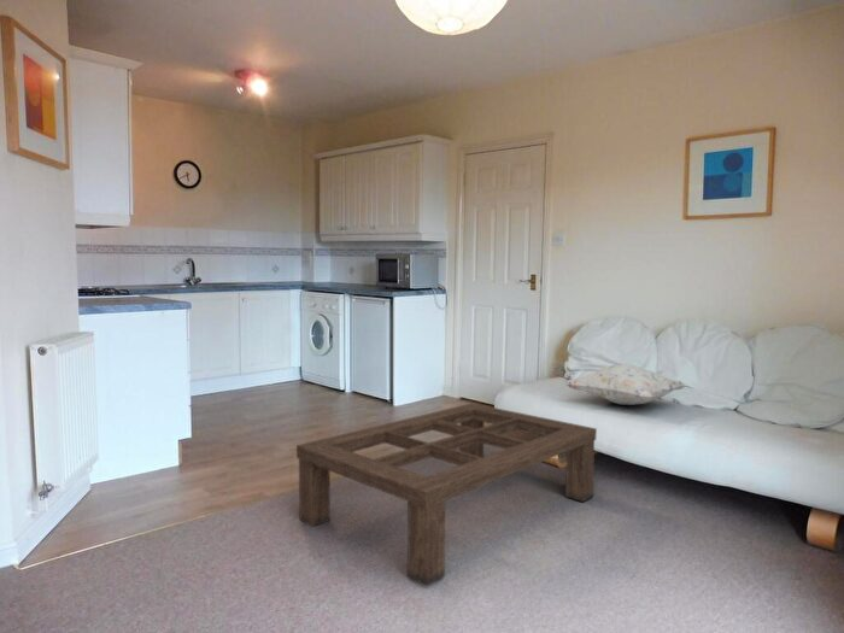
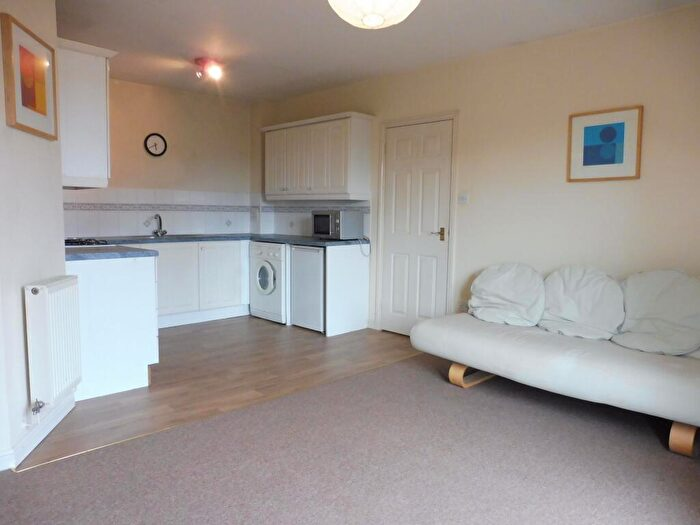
- decorative pillow (625, 383)
- coffee table (453, 471)
